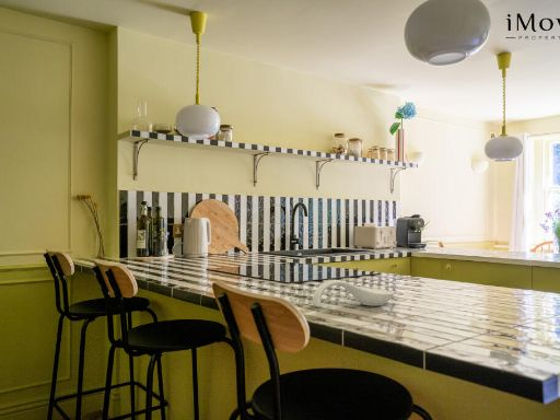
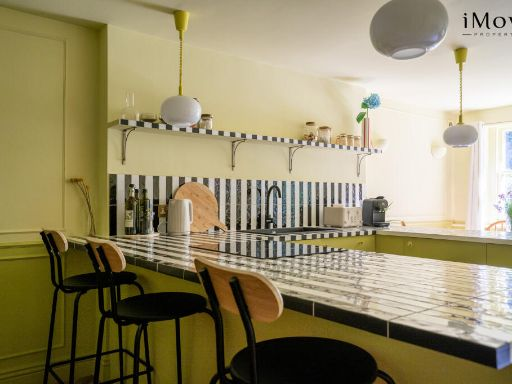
- spoon rest (353, 292)
